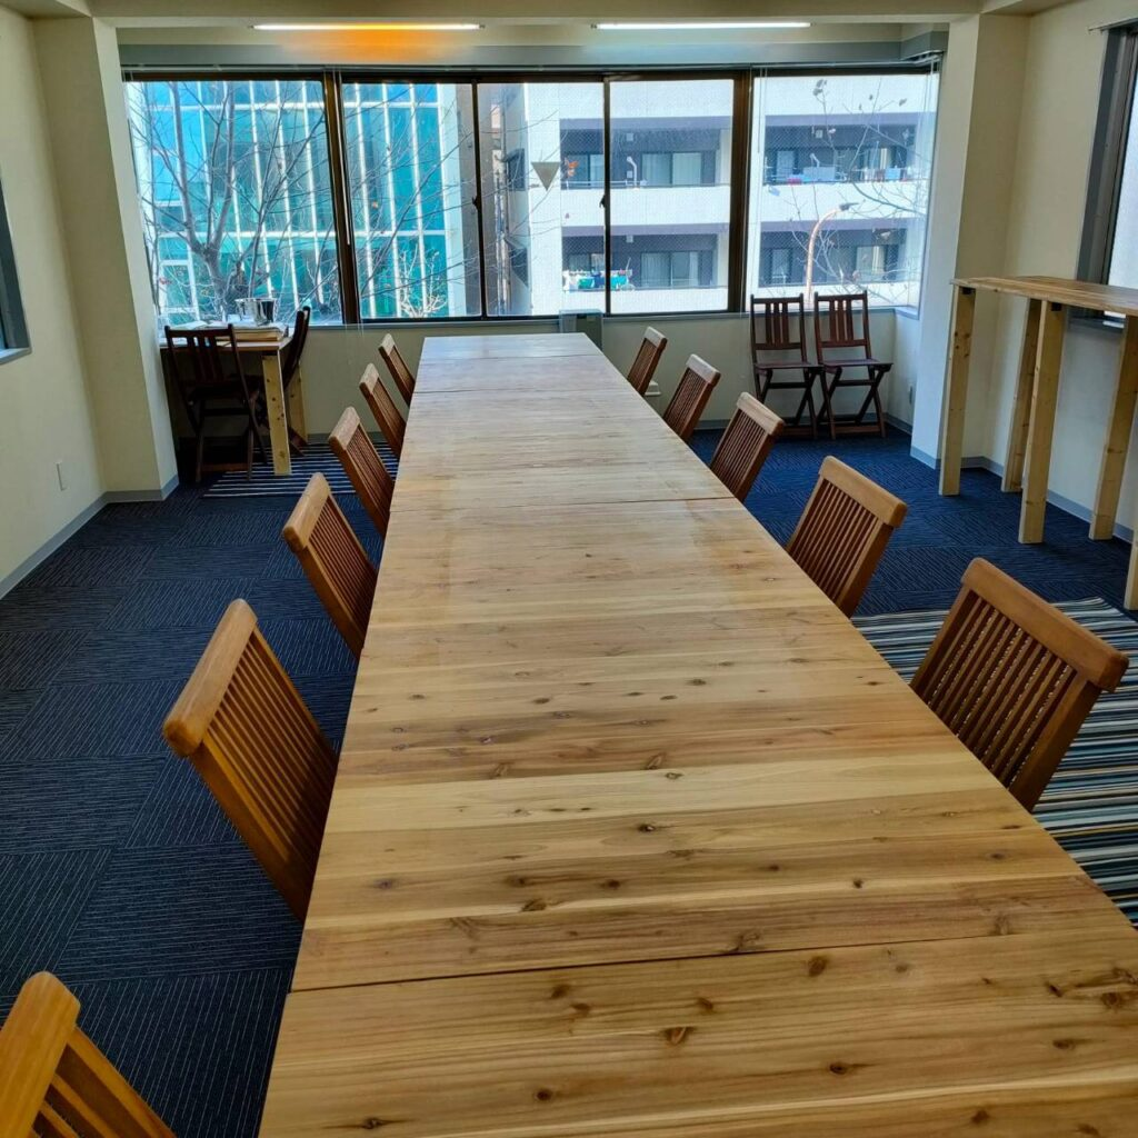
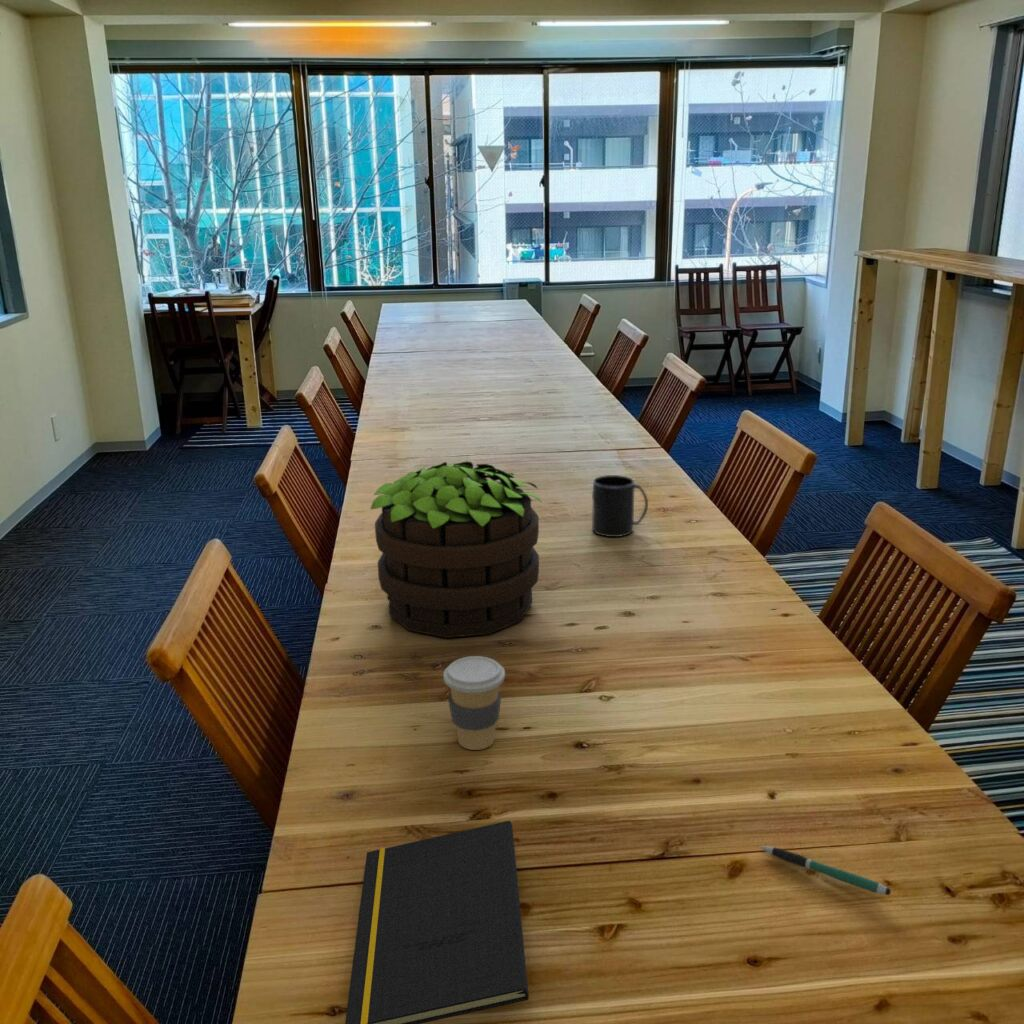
+ coffee cup (475, 704)
+ pen (823, 868)
+ notepad (438, 917)
+ potted plant (457, 537)
+ mug (620, 505)
